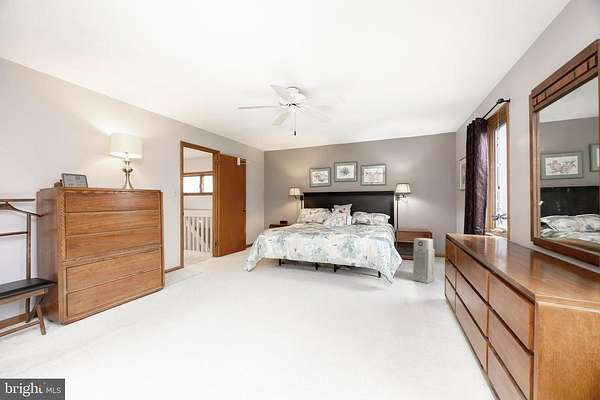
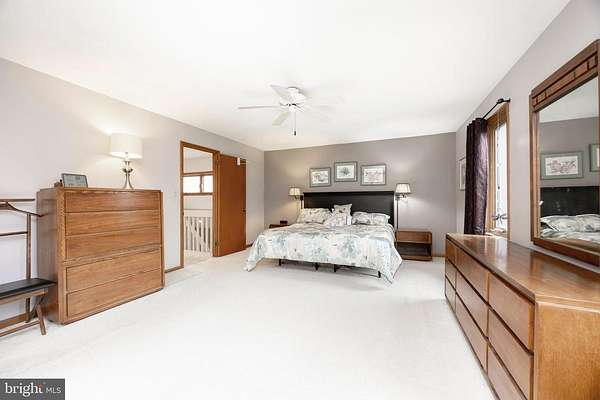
- air purifier (424, 258)
